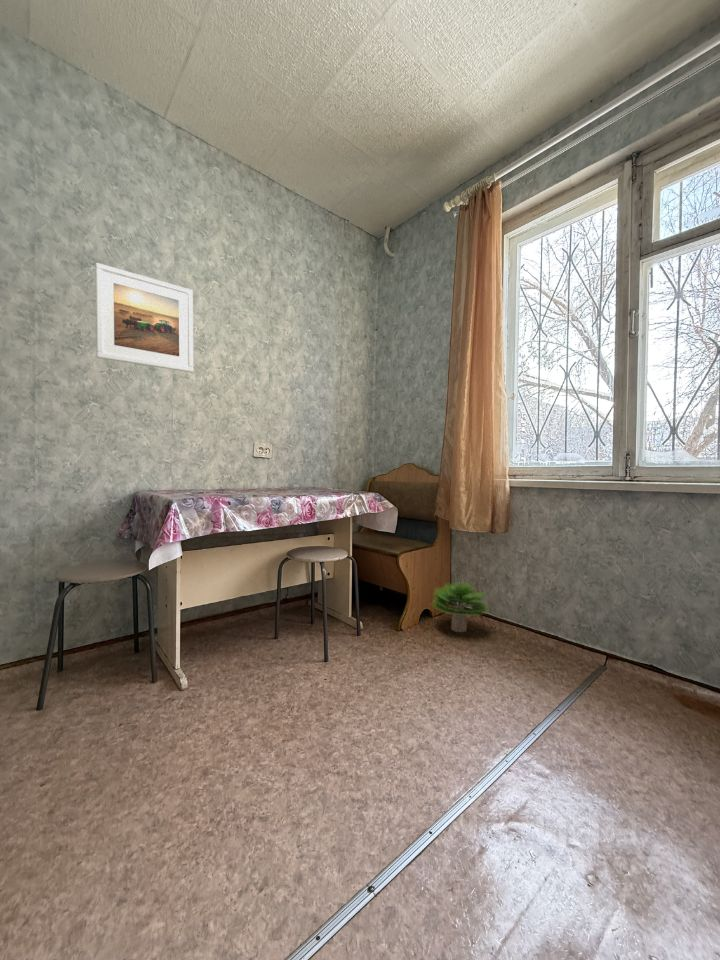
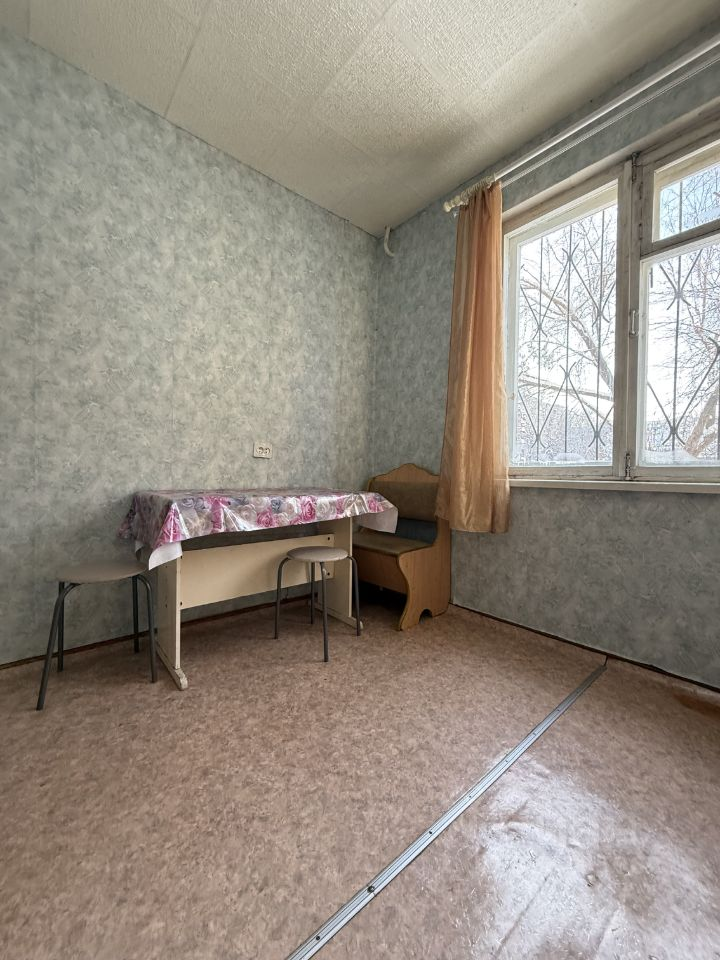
- potted plant (459, 604)
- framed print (147, 321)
